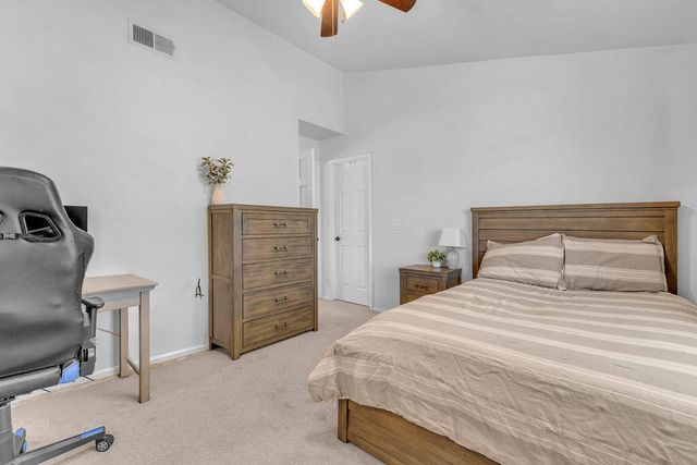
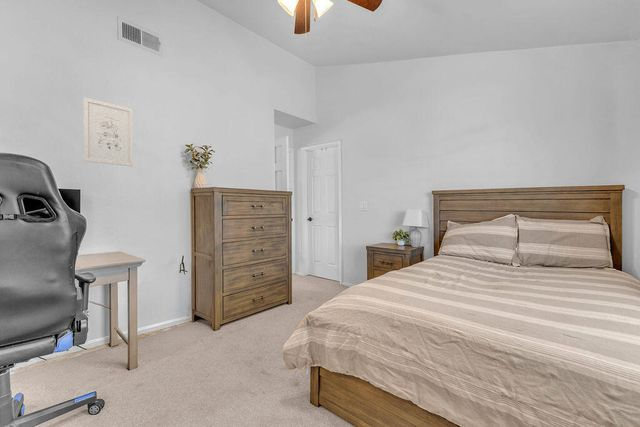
+ wall art (109, 133)
